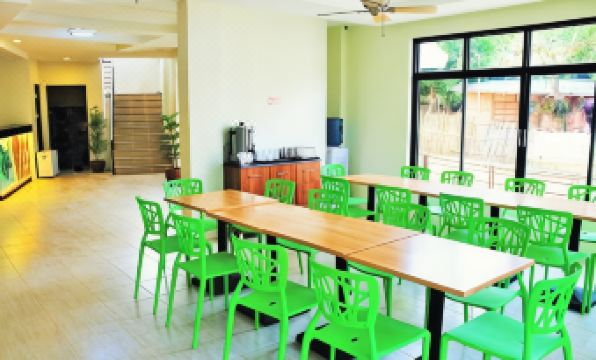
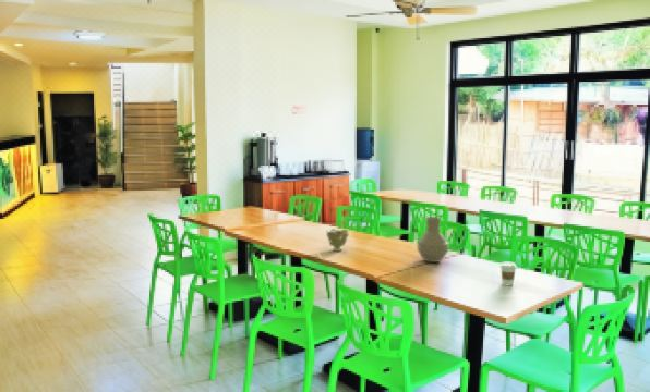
+ vase (432, 240)
+ coffee cup (507, 273)
+ decorative bowl (337, 240)
